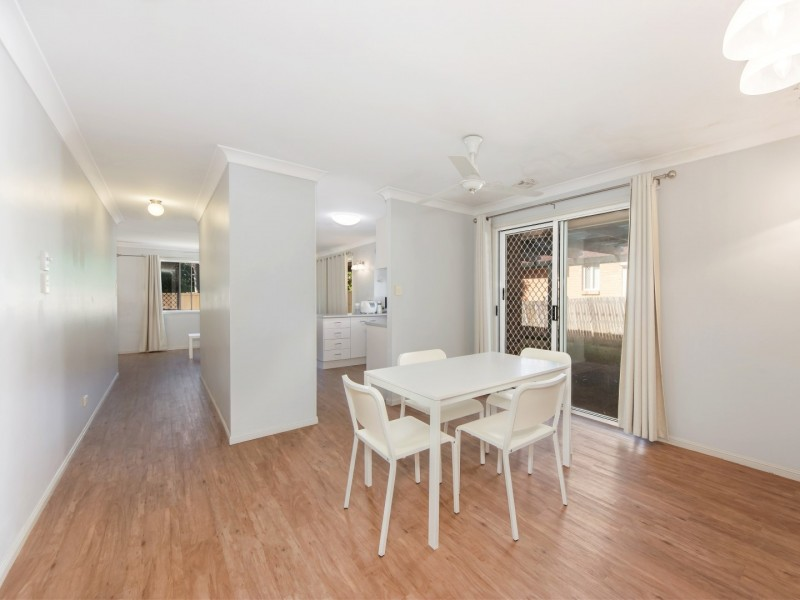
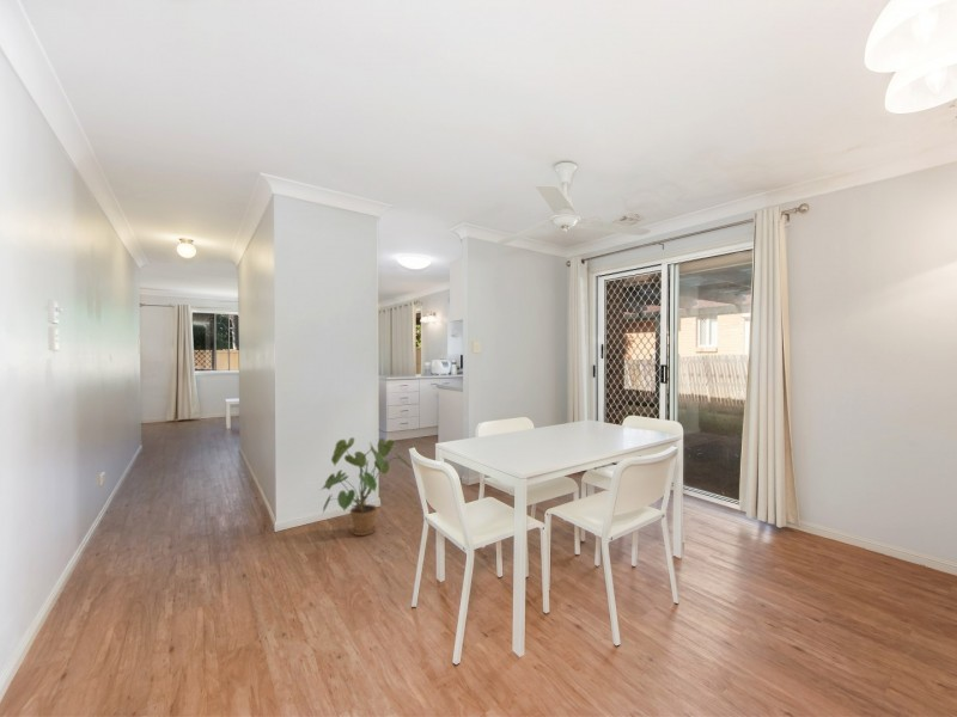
+ house plant (366, 482)
